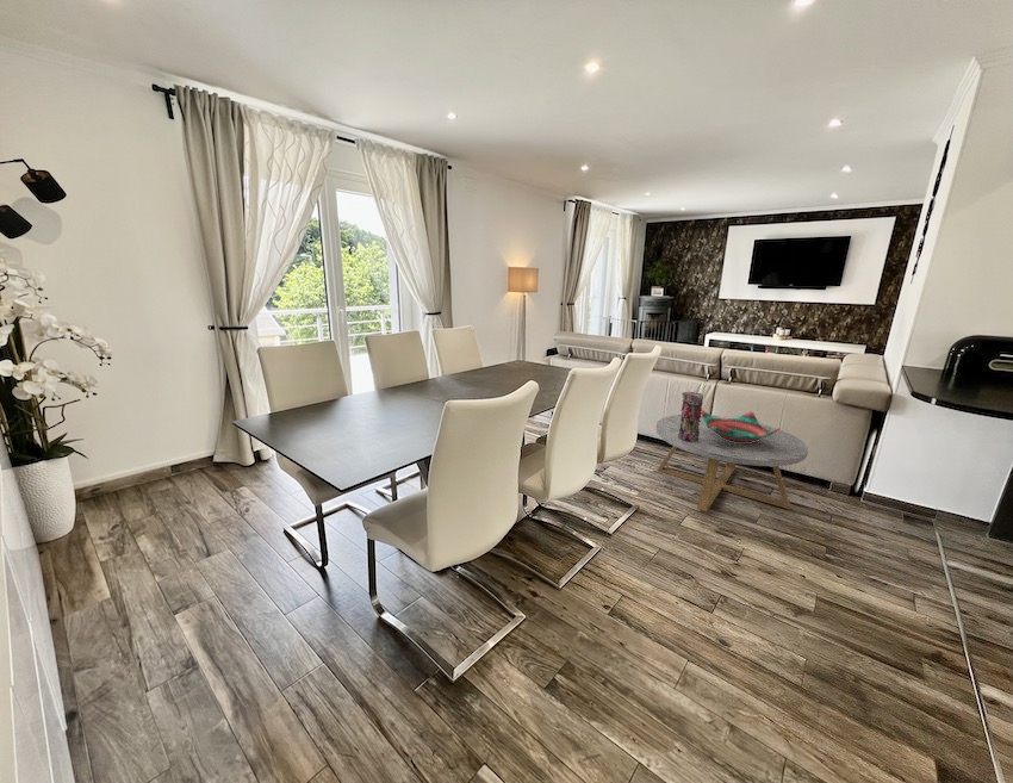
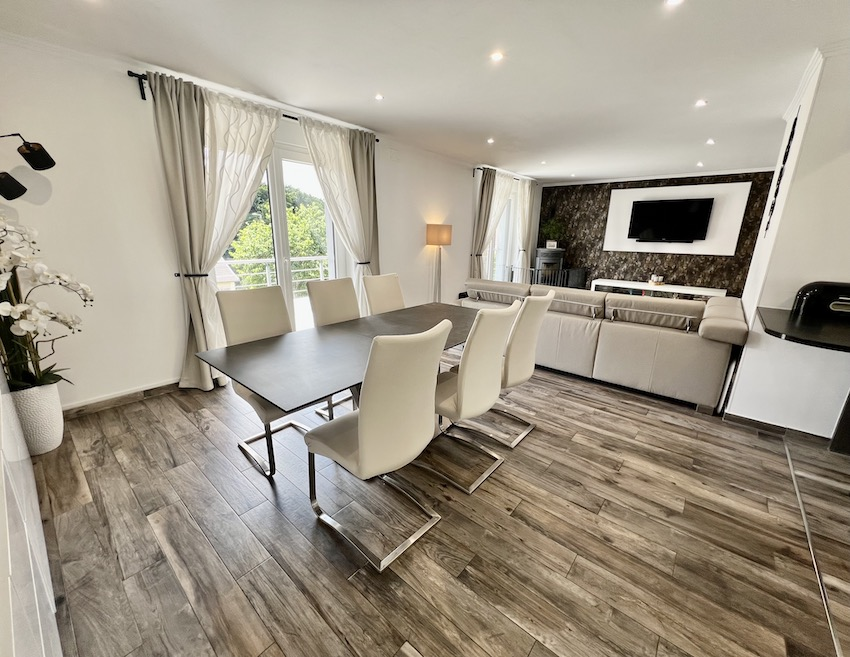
- vase (690, 416)
- decorative bowl (737, 428)
- coffee table (722, 460)
